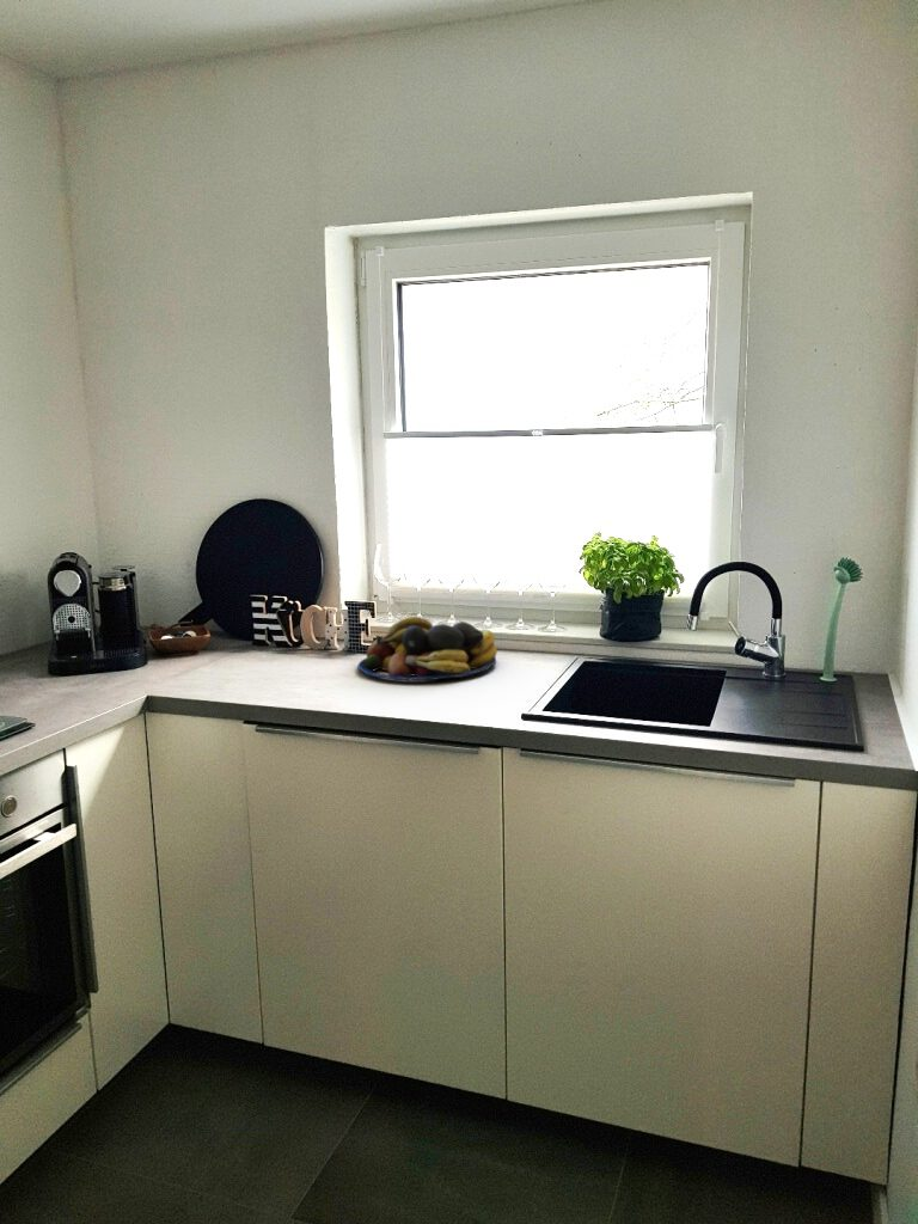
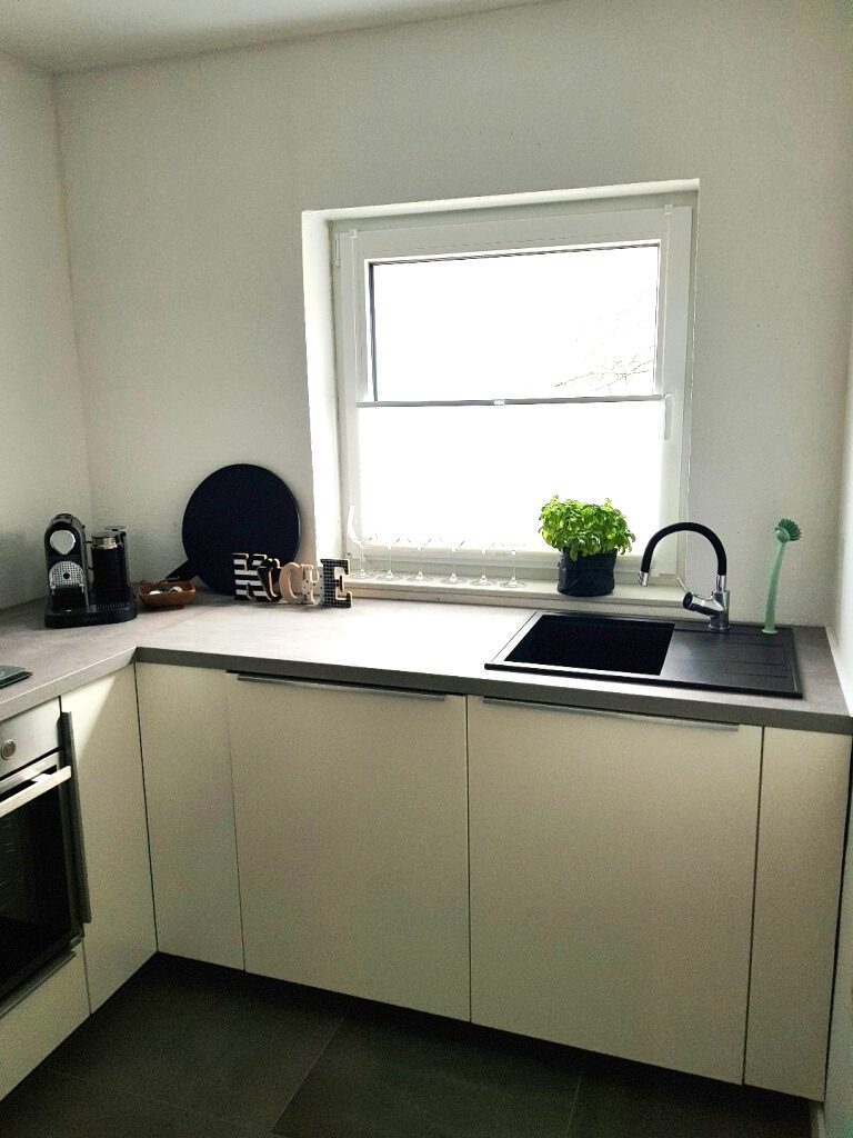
- fruit bowl (426, 641)
